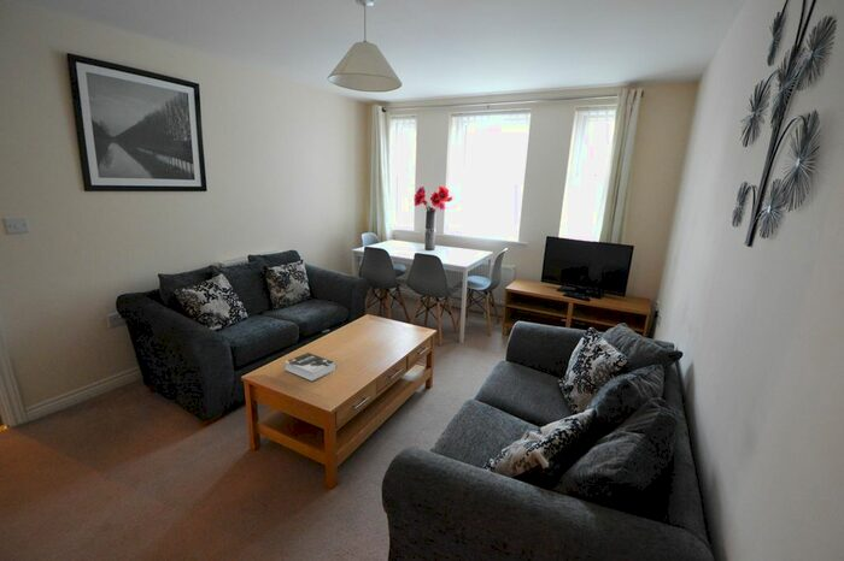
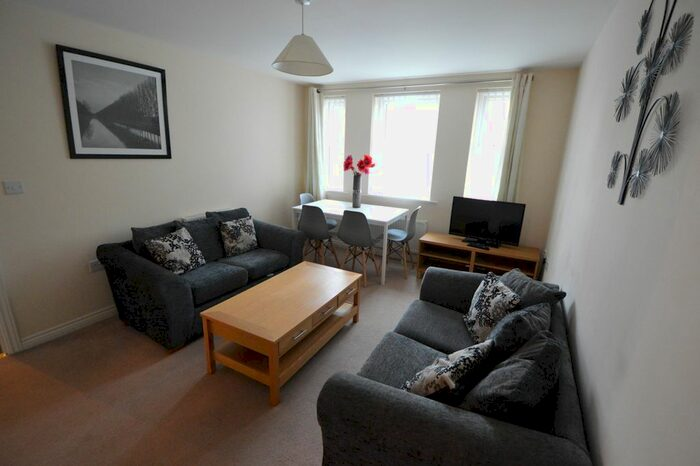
- book (310, 365)
